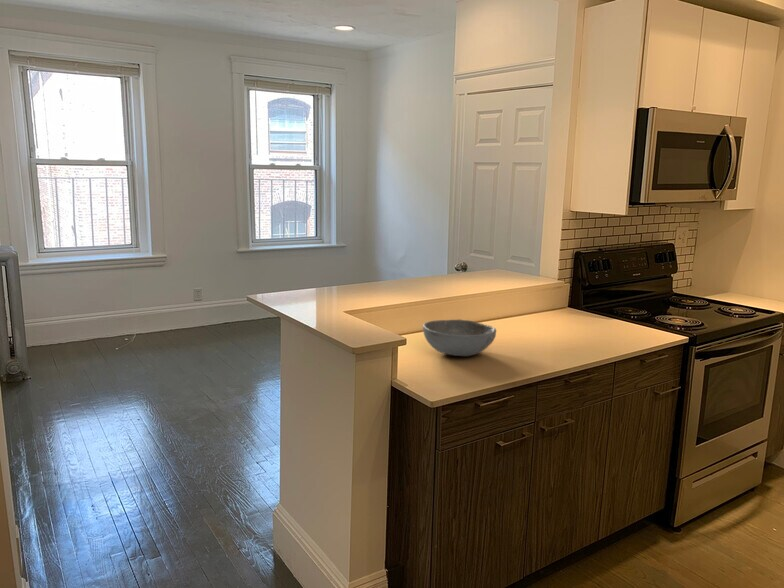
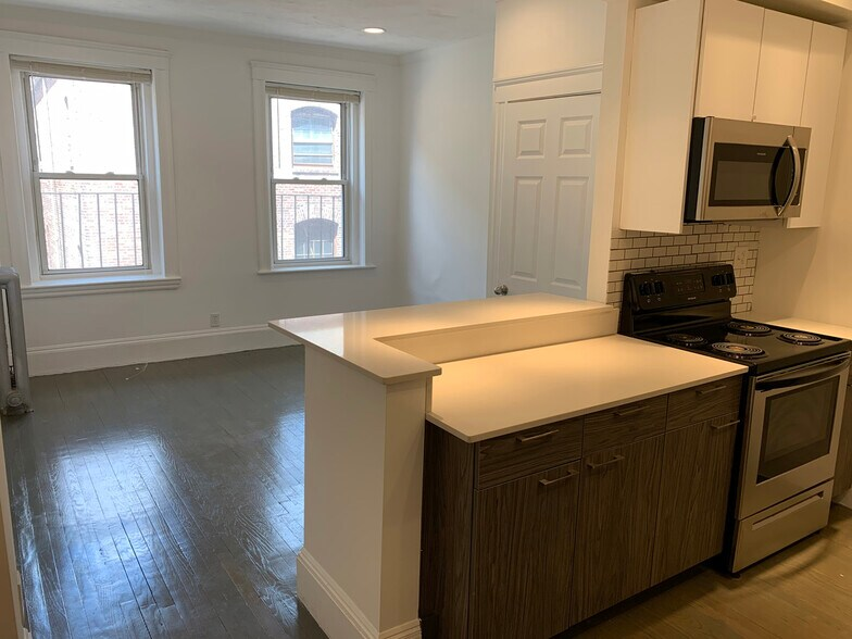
- bowl (458, 339)
